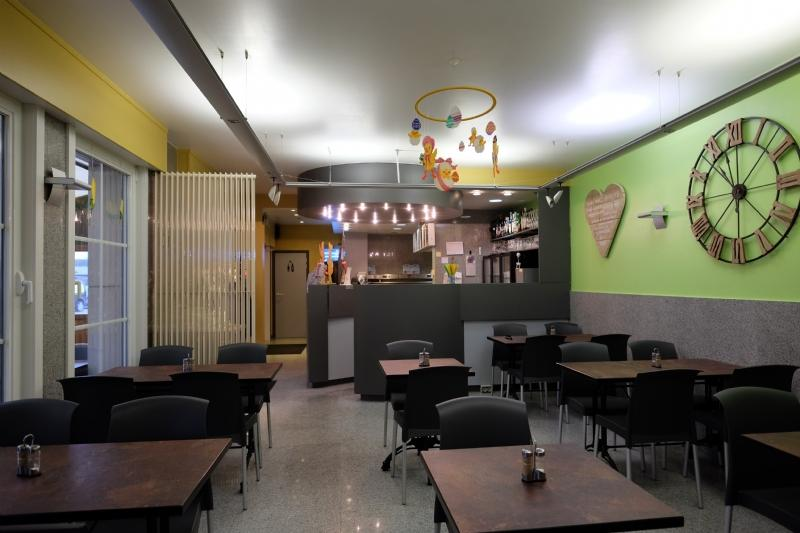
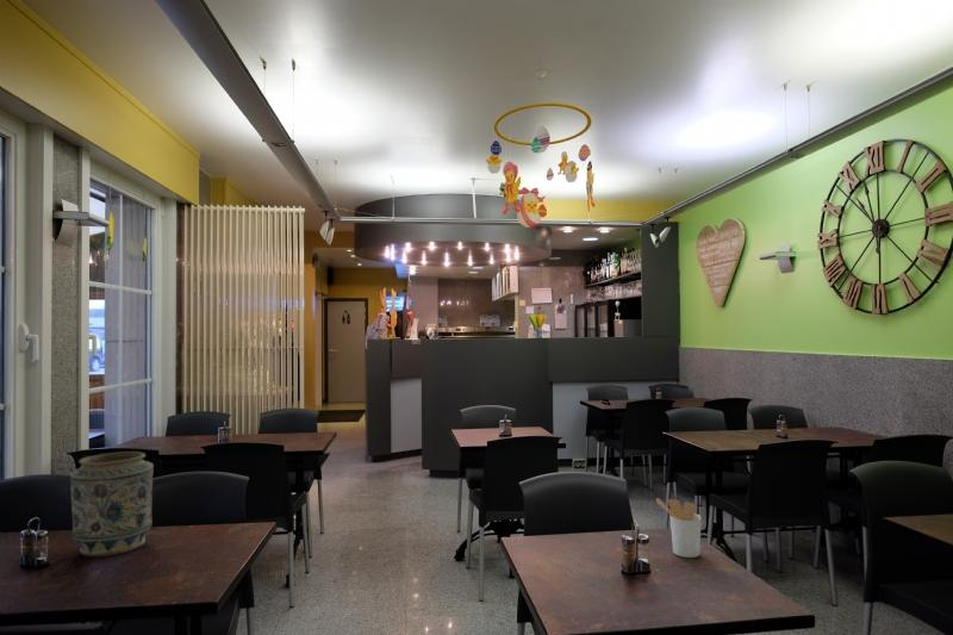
+ vase (112, 500)
+ utensil holder (677, 524)
